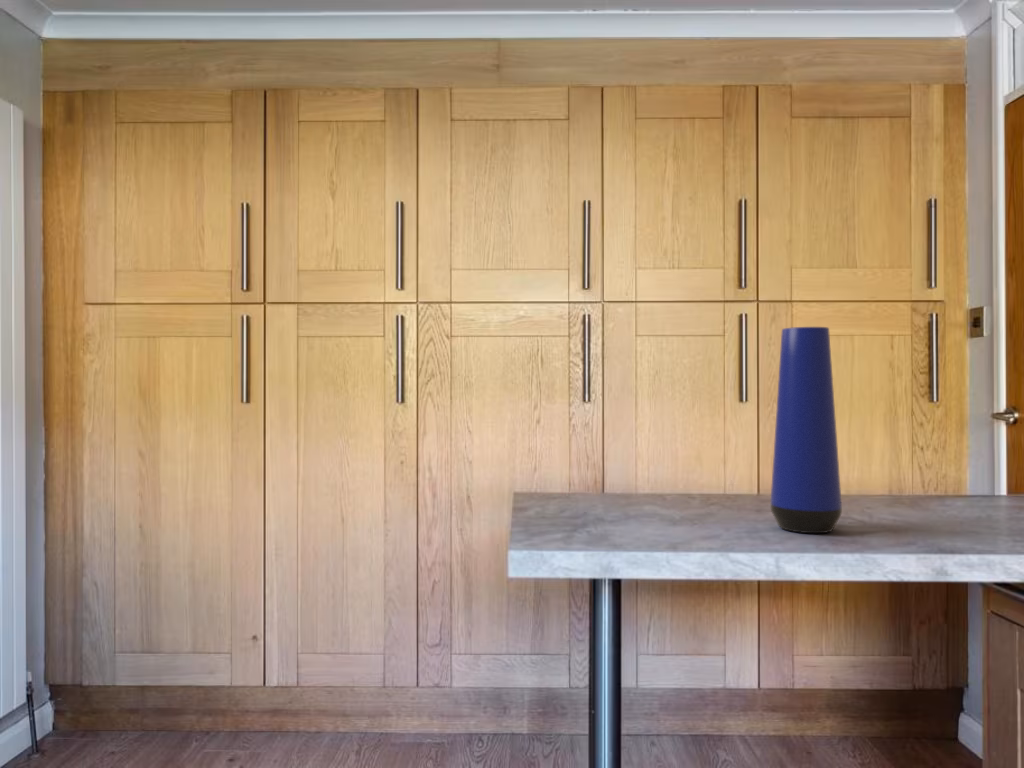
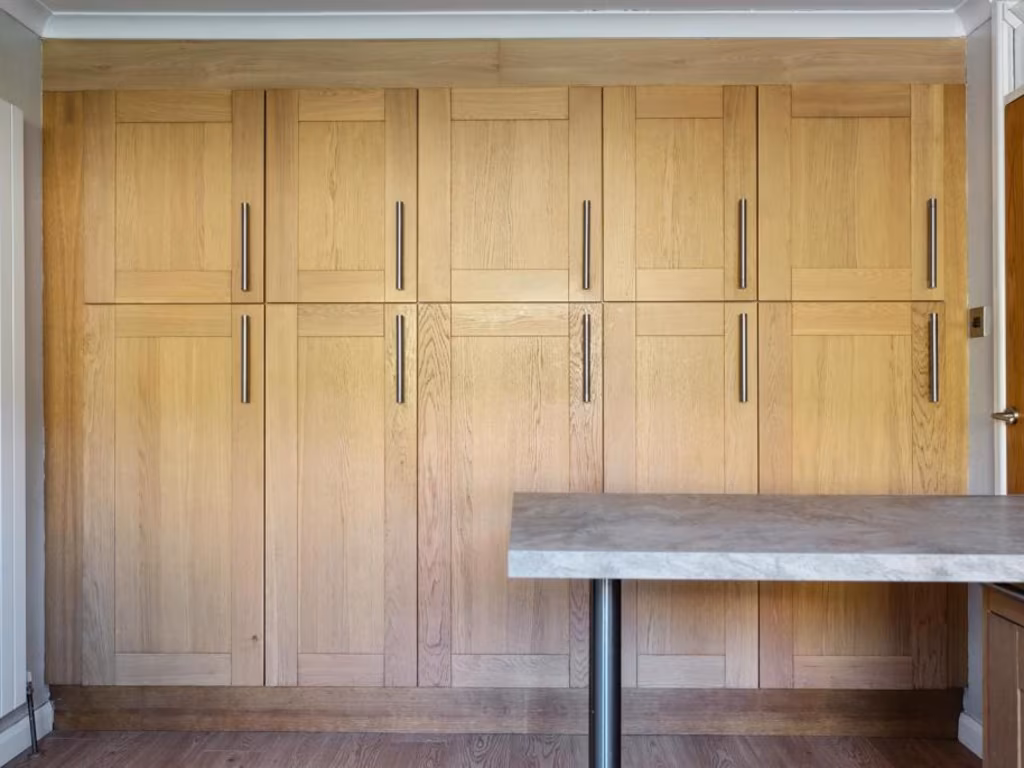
- vase (805, 428)
